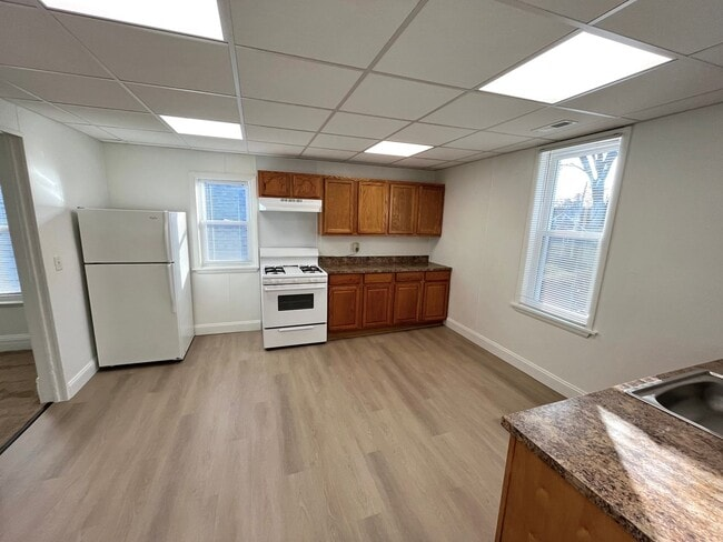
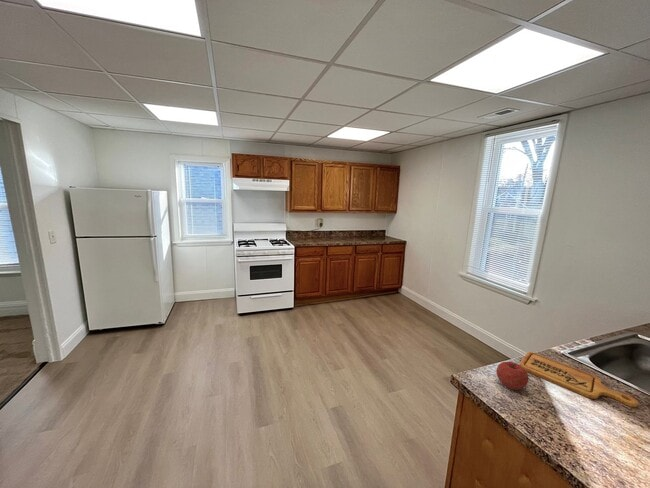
+ cutting board (573, 378)
+ fruit (512, 373)
